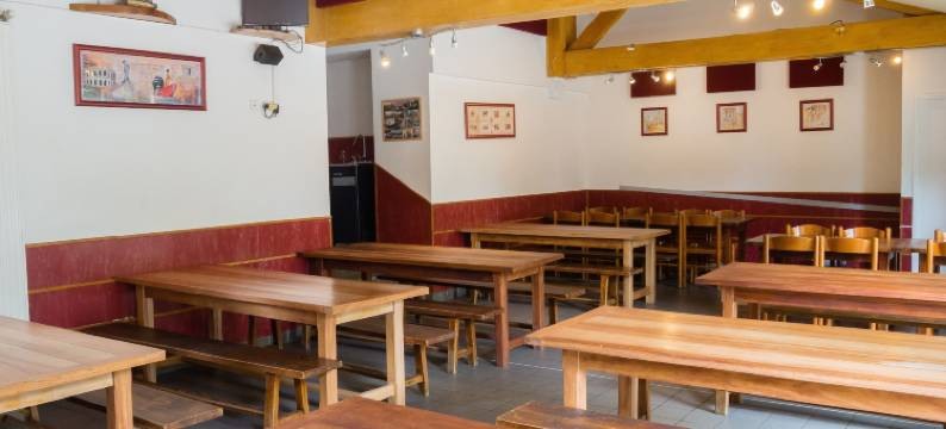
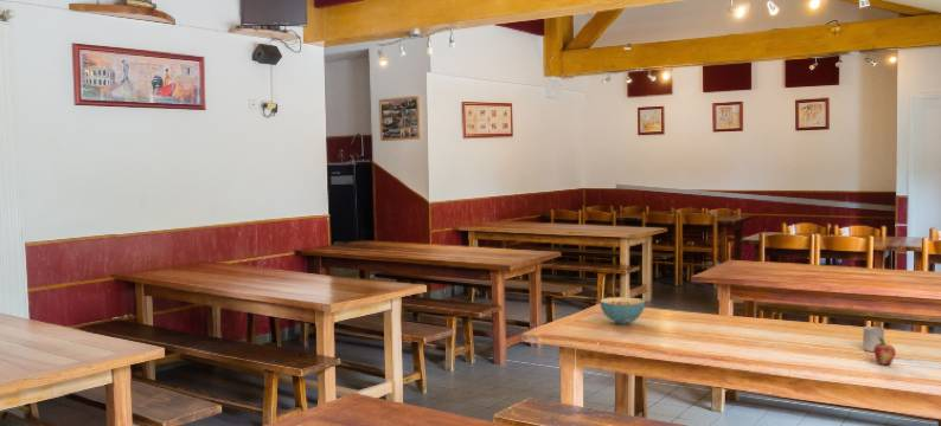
+ cereal bowl (622, 311)
+ cup (875, 337)
+ fruit (884, 350)
